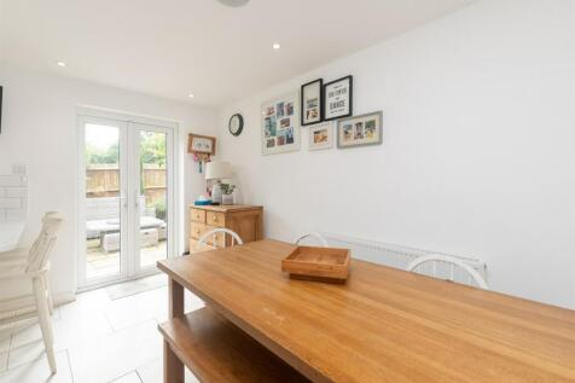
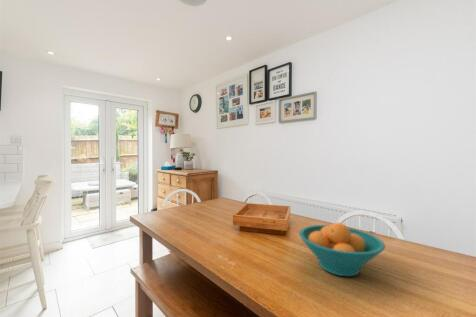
+ fruit bowl (338, 245)
